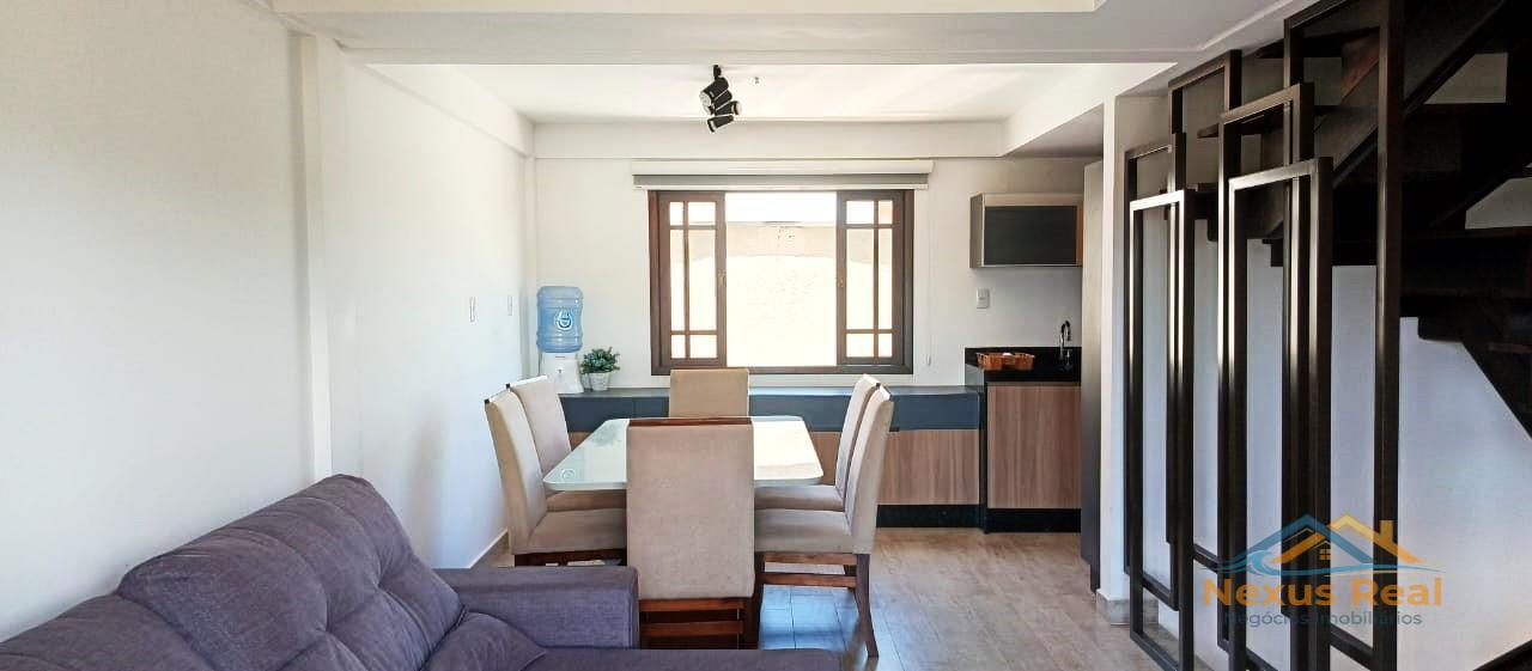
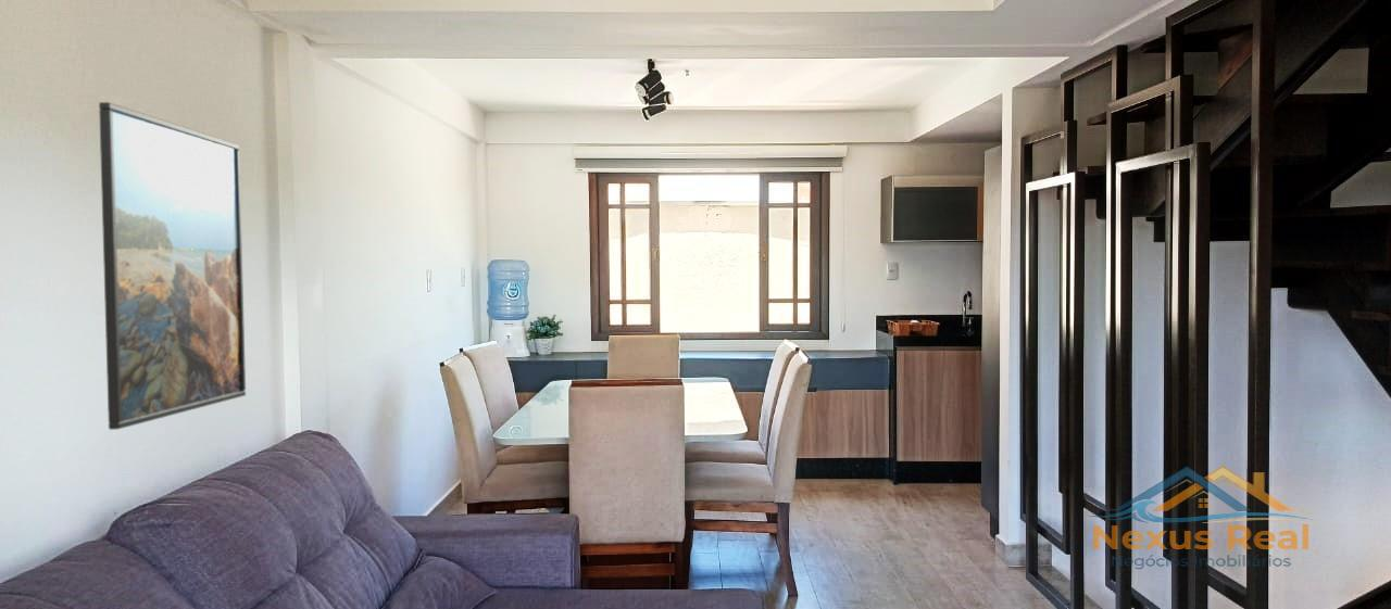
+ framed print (181, 268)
